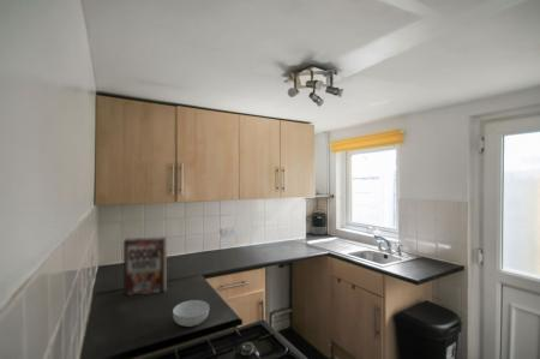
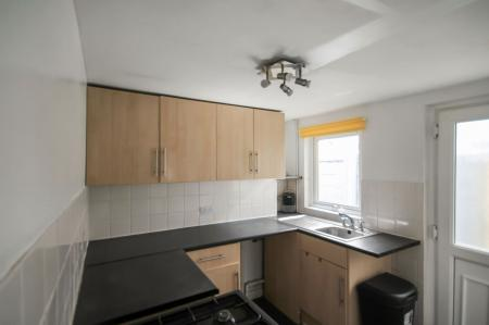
- cereal box (145, 264)
- cereal bowl (191, 315)
